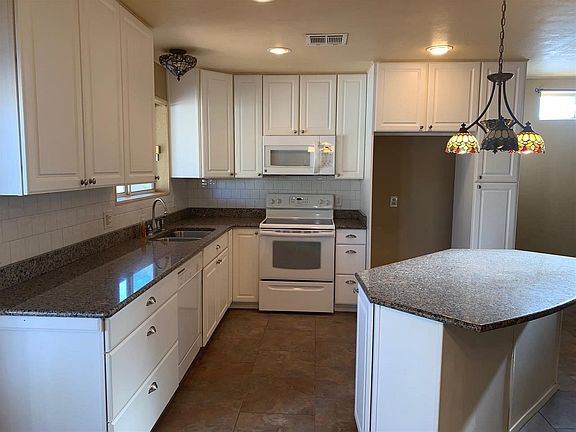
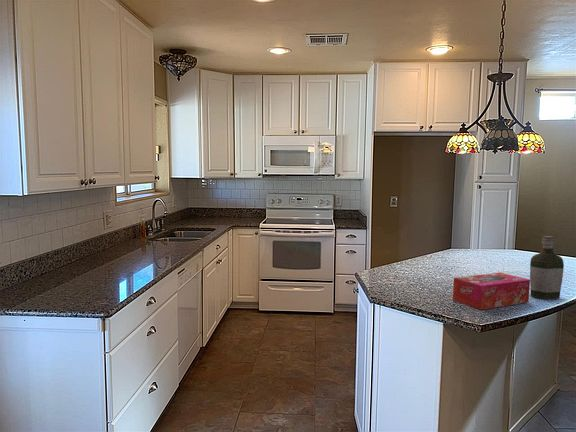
+ bottle (546, 266)
+ tissue box (491, 289)
